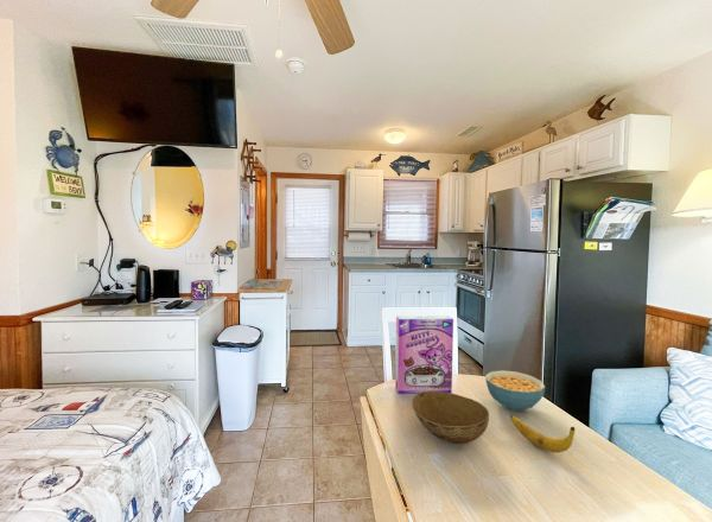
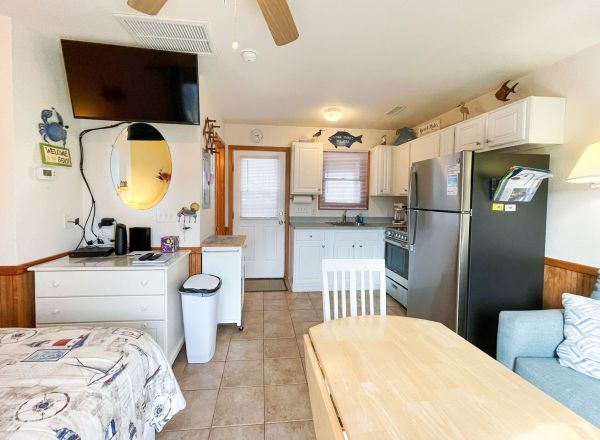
- banana (536, 432)
- cereal box (424, 352)
- cereal bowl (513, 393)
- bowl (447, 420)
